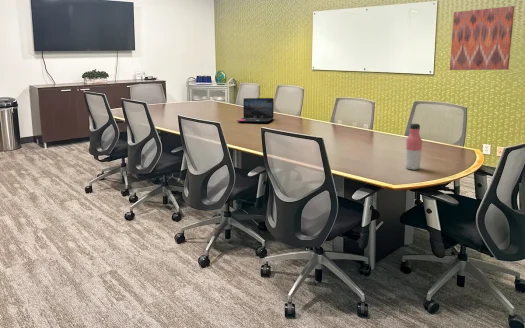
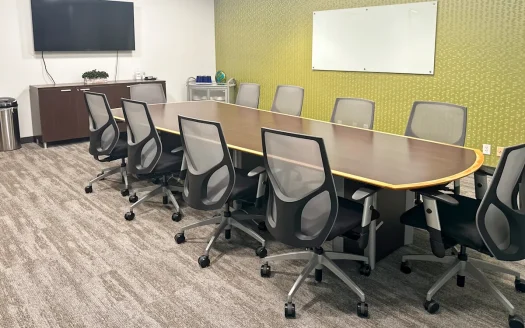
- laptop (255, 110)
- water bottle (413, 146)
- wall art (480, 40)
